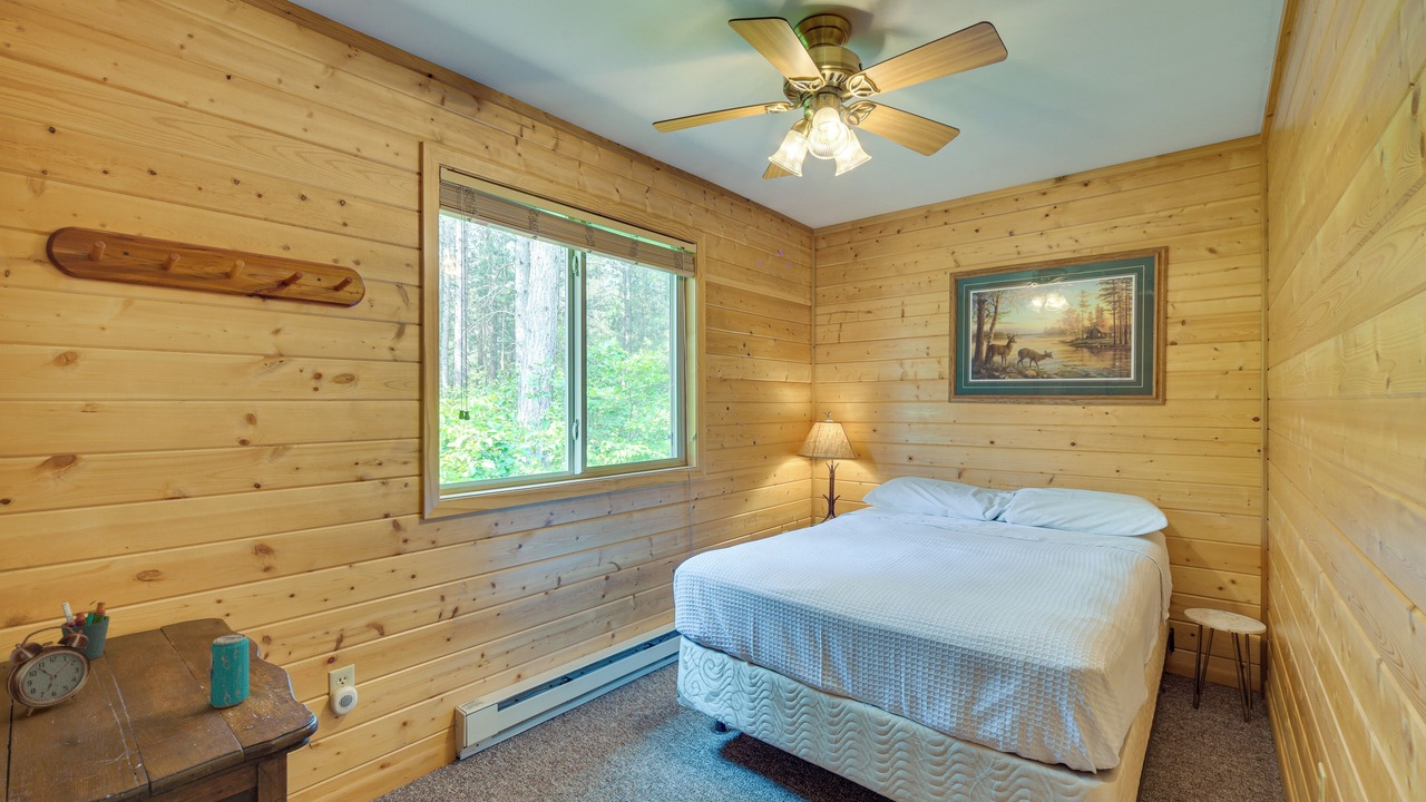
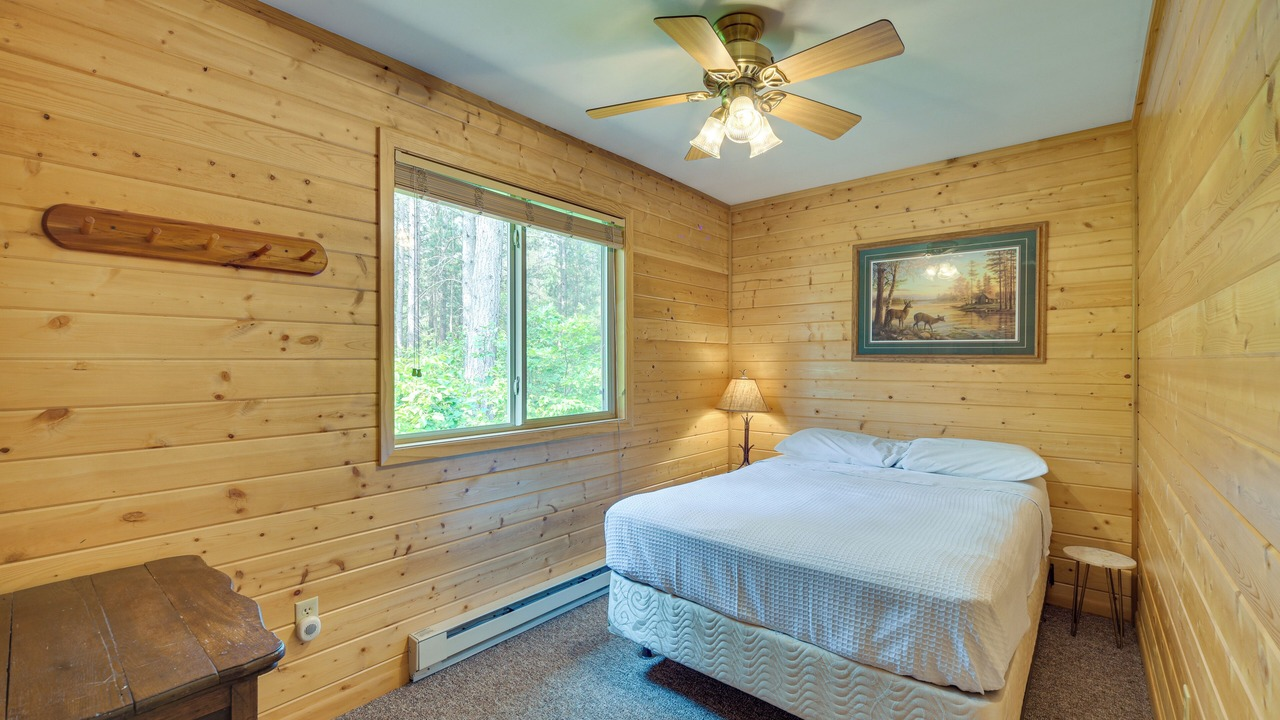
- pen holder (86, 629)
- beverage can (229, 669)
- alarm clock (50, 667)
